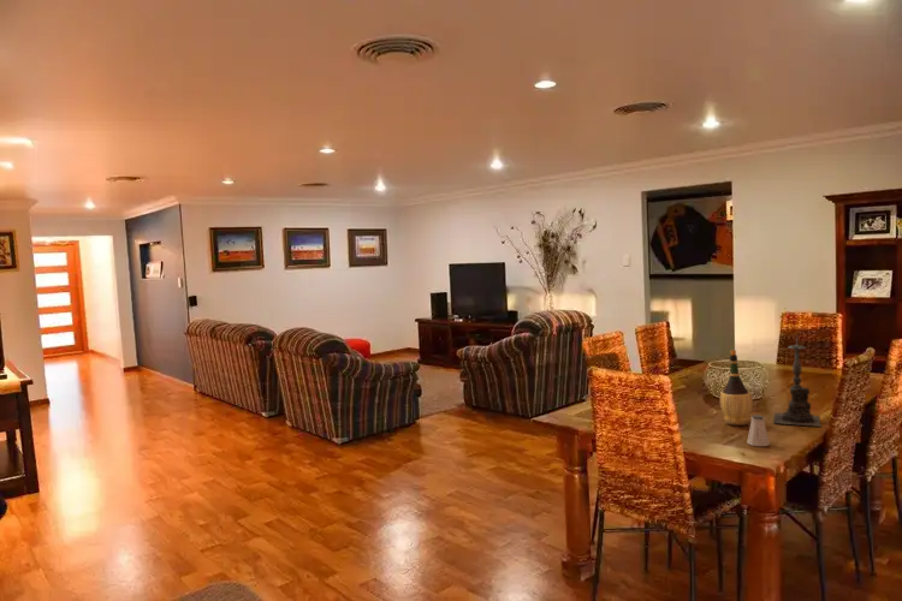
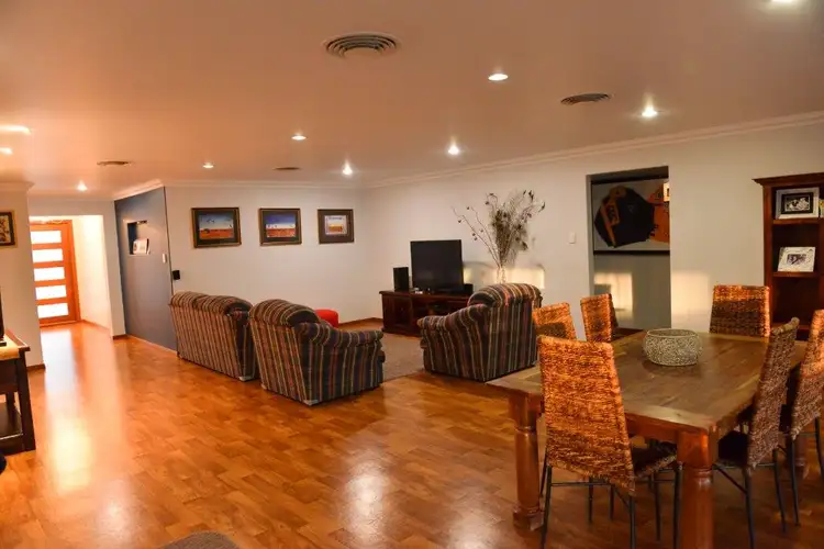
- candle holder (795, 376)
- wine bottle (735, 386)
- saltshaker (758, 429)
